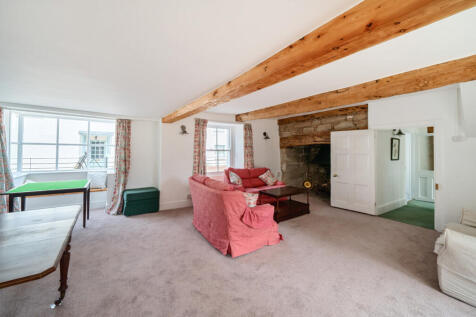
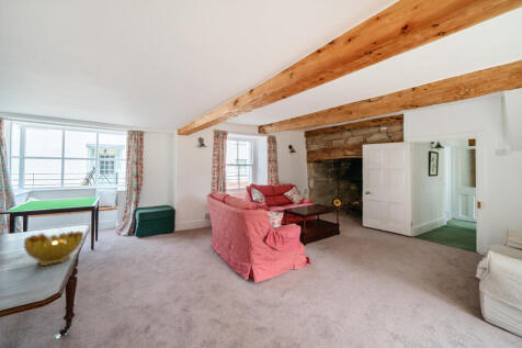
+ decorative bowl (55, 247)
